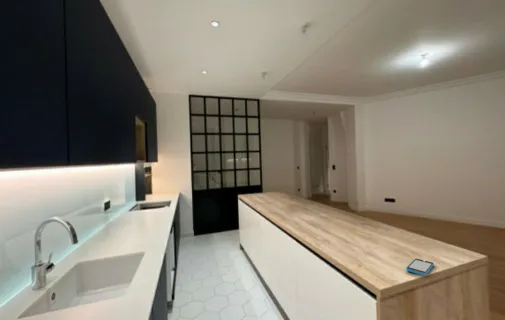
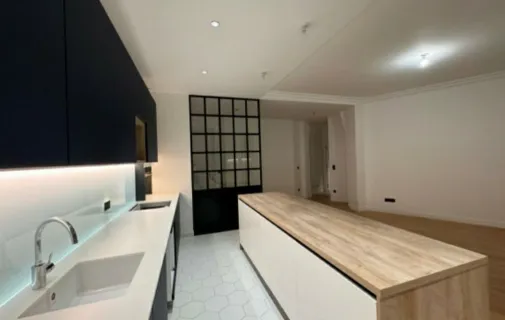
- smartphone (420, 266)
